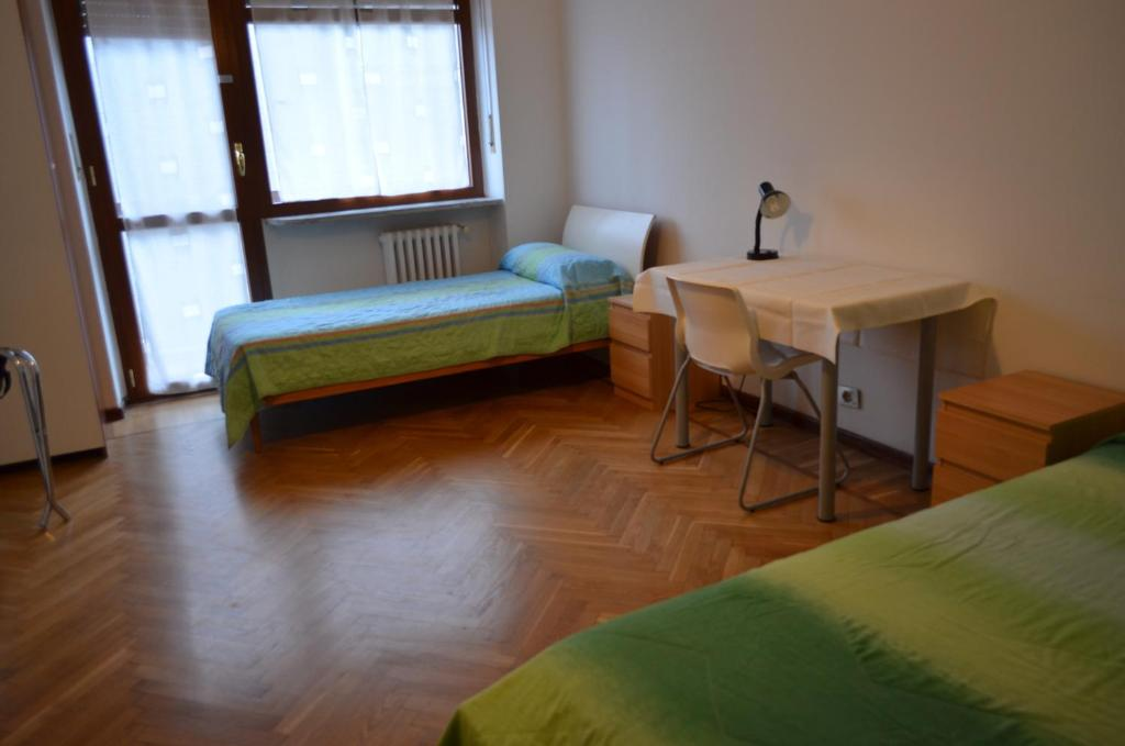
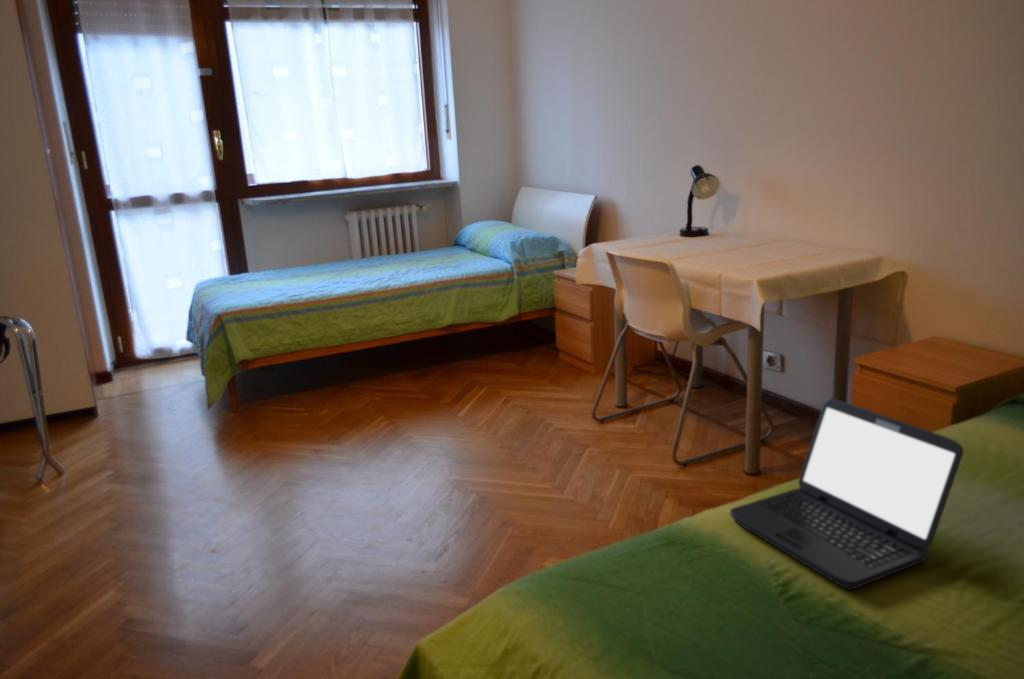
+ laptop (837, 483)
